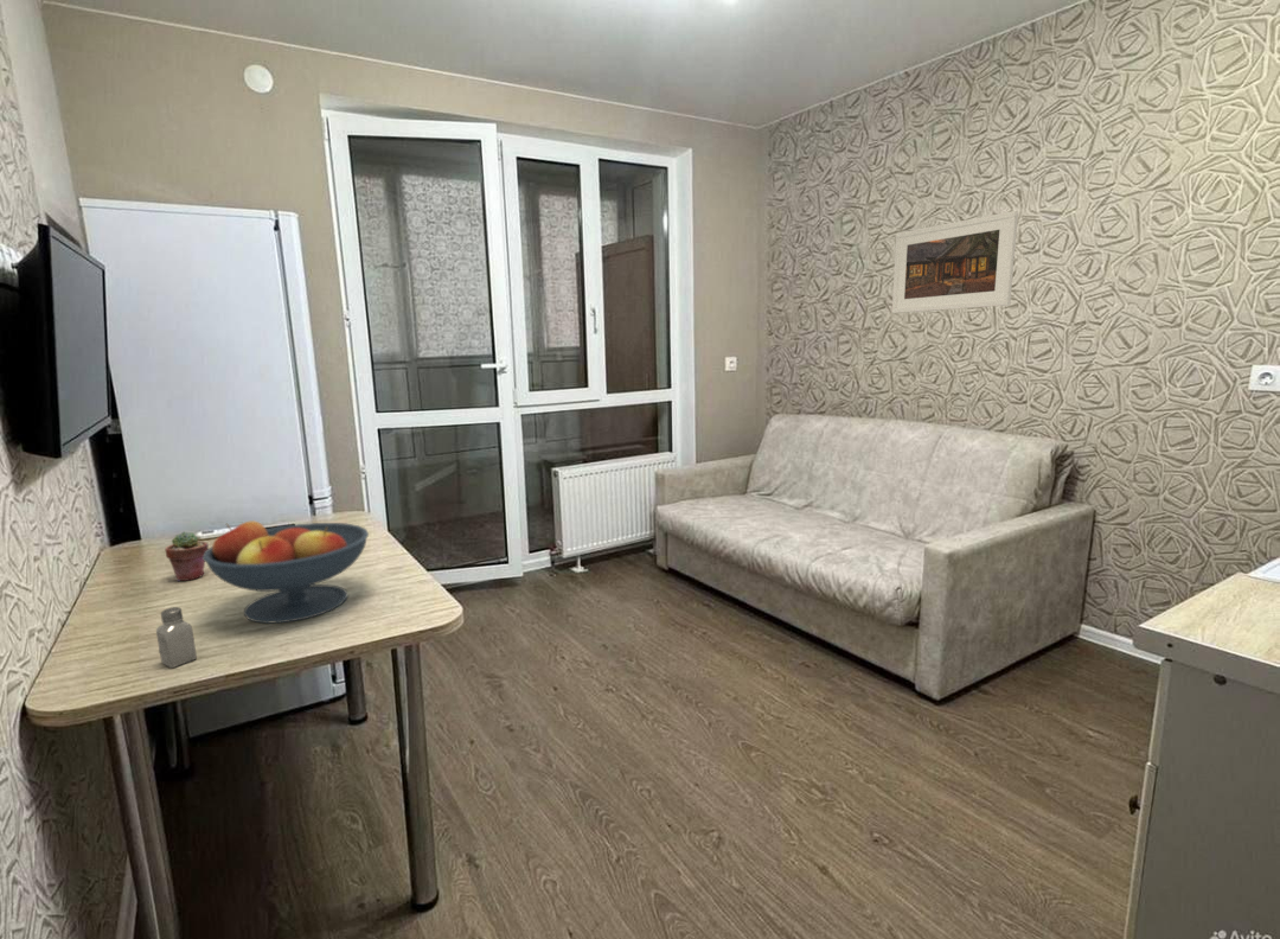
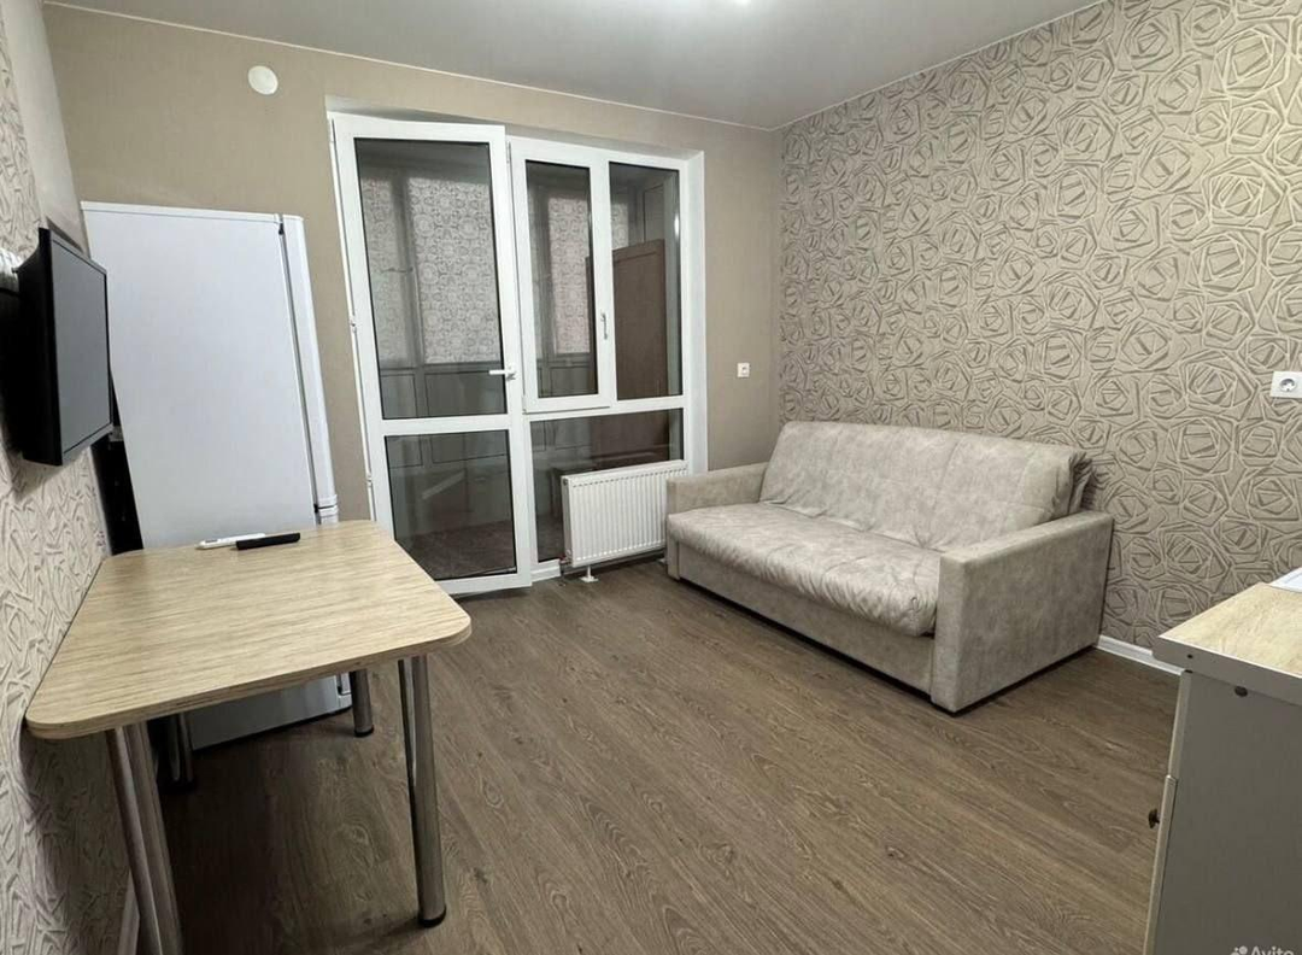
- potted succulent (187, 554)
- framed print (949, 267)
- saltshaker (174, 635)
- fruit bowl (292, 562)
